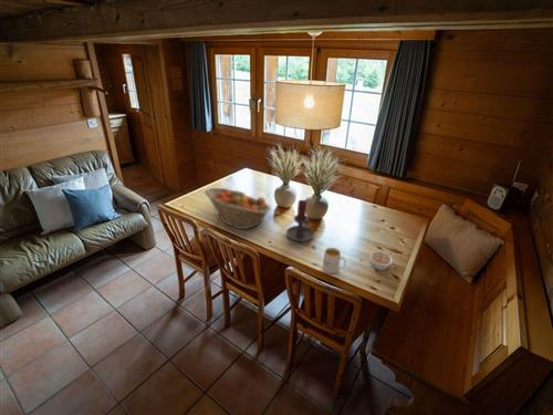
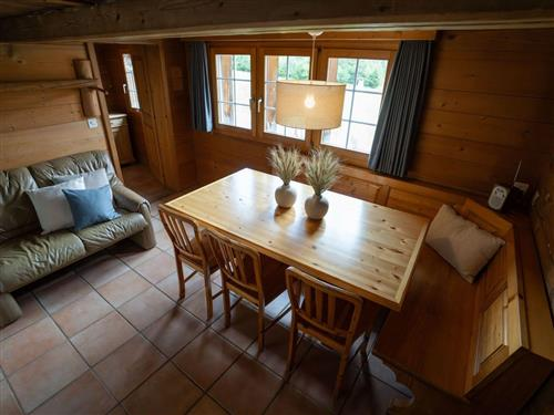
- legume (380, 260)
- mug (334, 261)
- candle holder (302, 216)
- fruit basket (238, 205)
